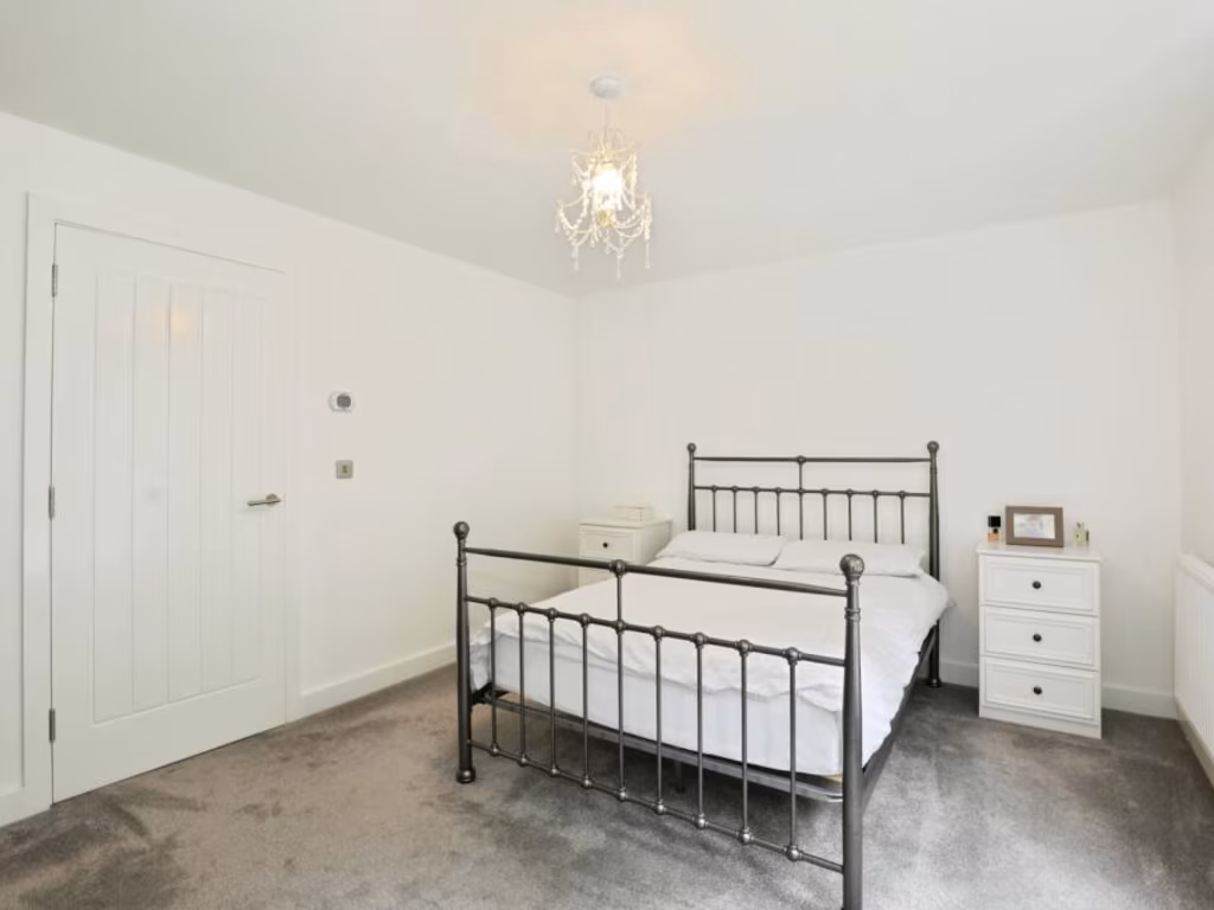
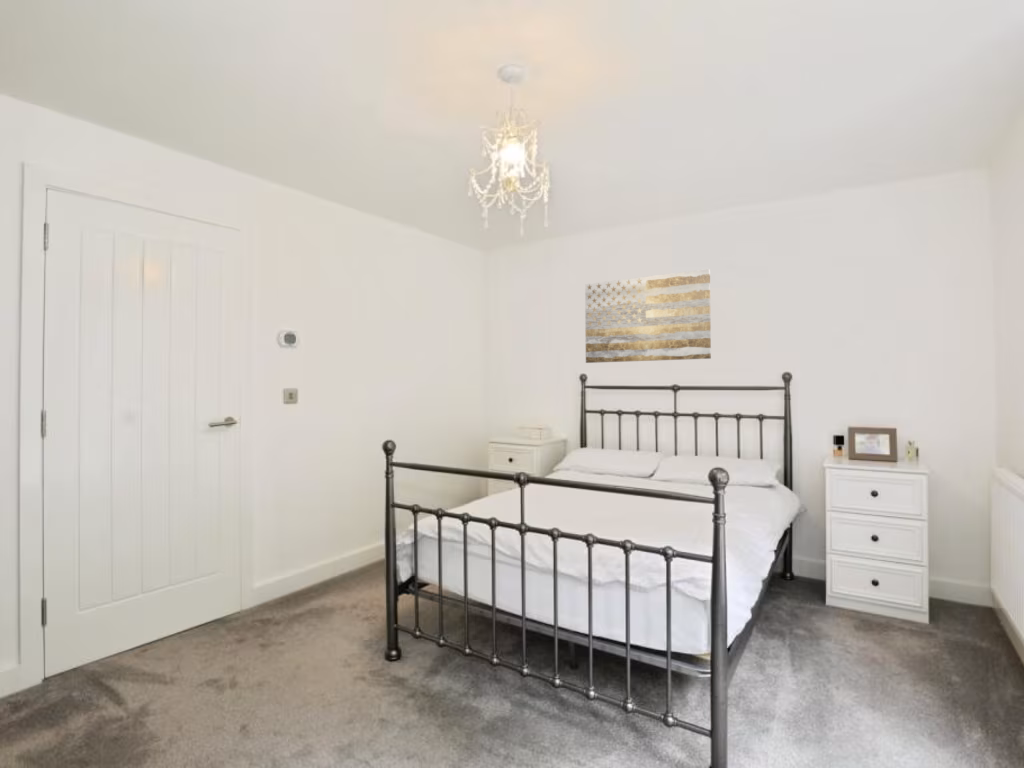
+ wall art (644, 319)
